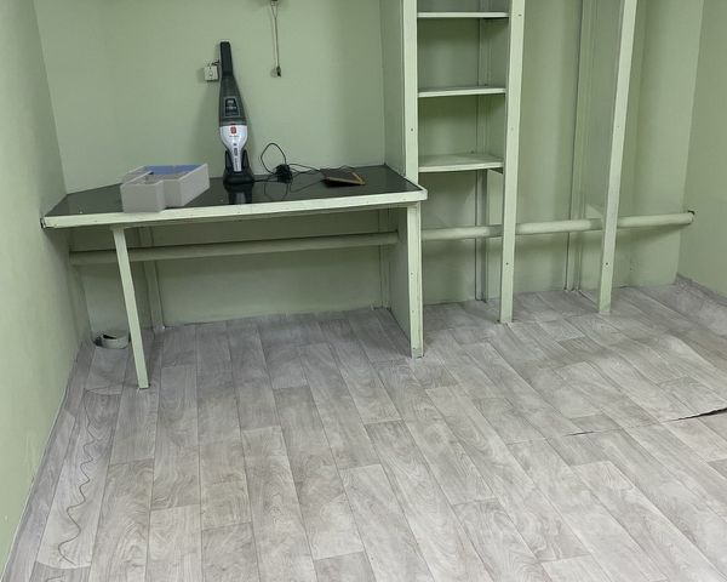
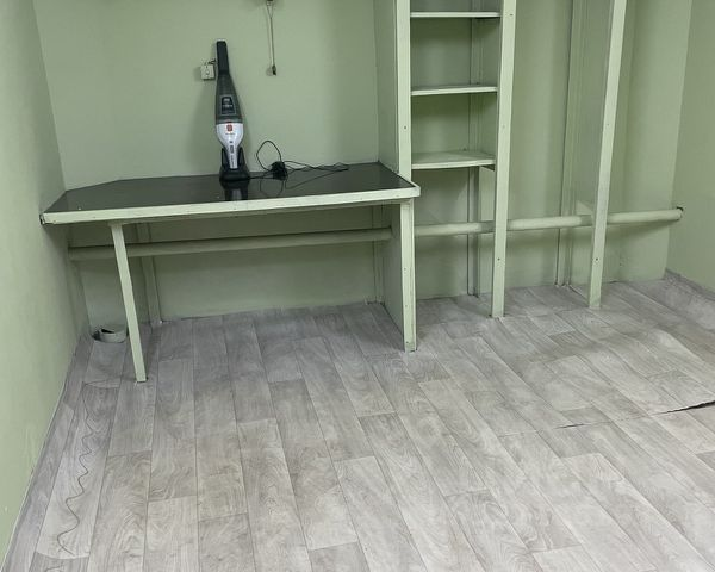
- notepad (342, 176)
- desk organizer (158, 187)
